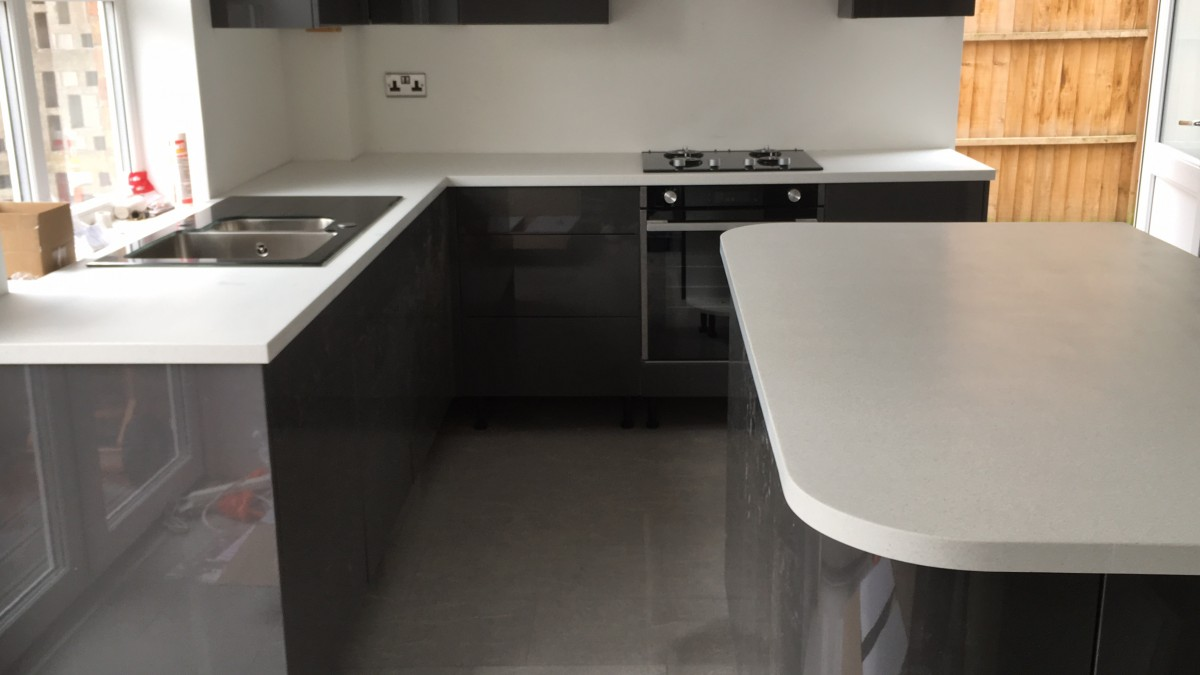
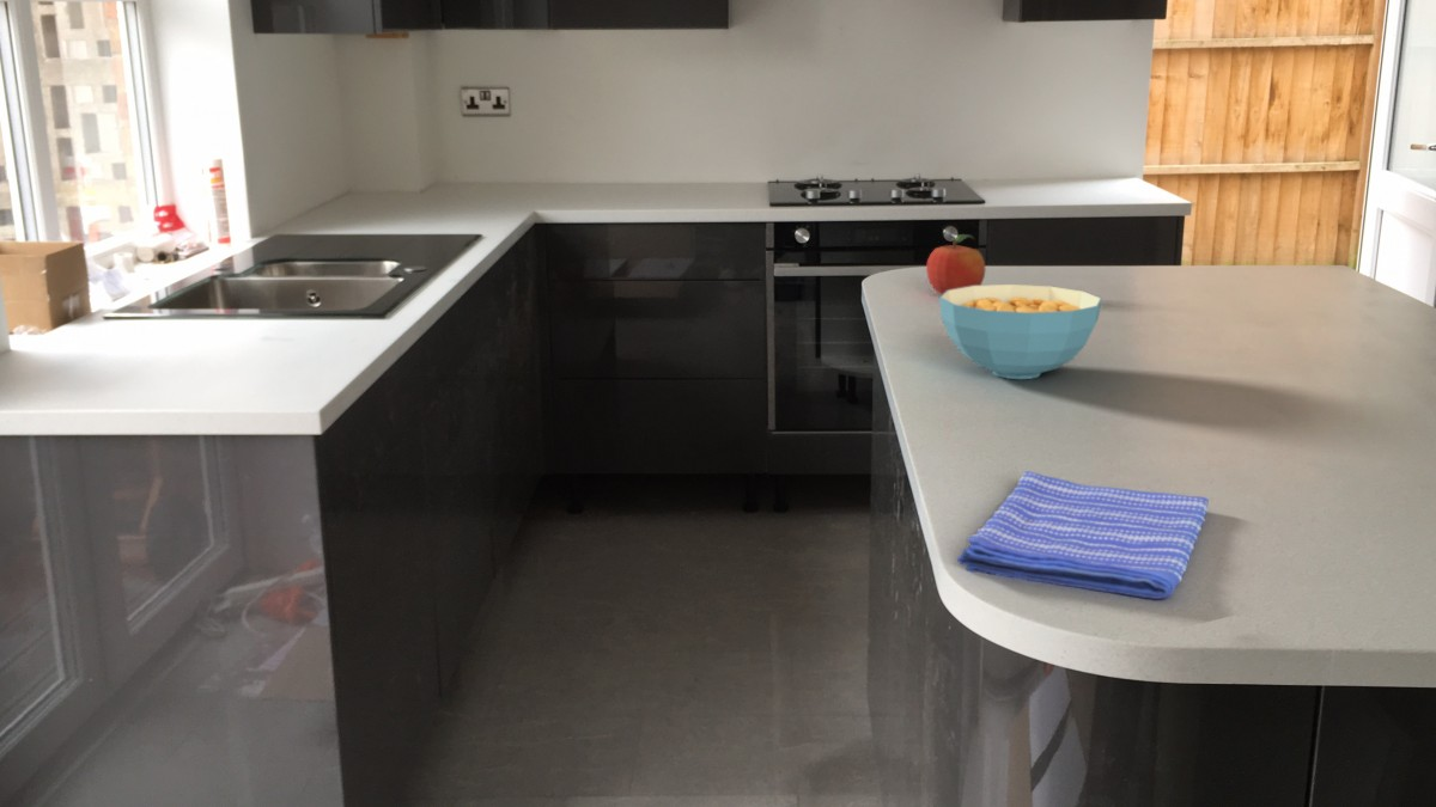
+ dish towel (1089, 526)
+ fruit (955, 264)
+ cereal bowl (1018, 336)
